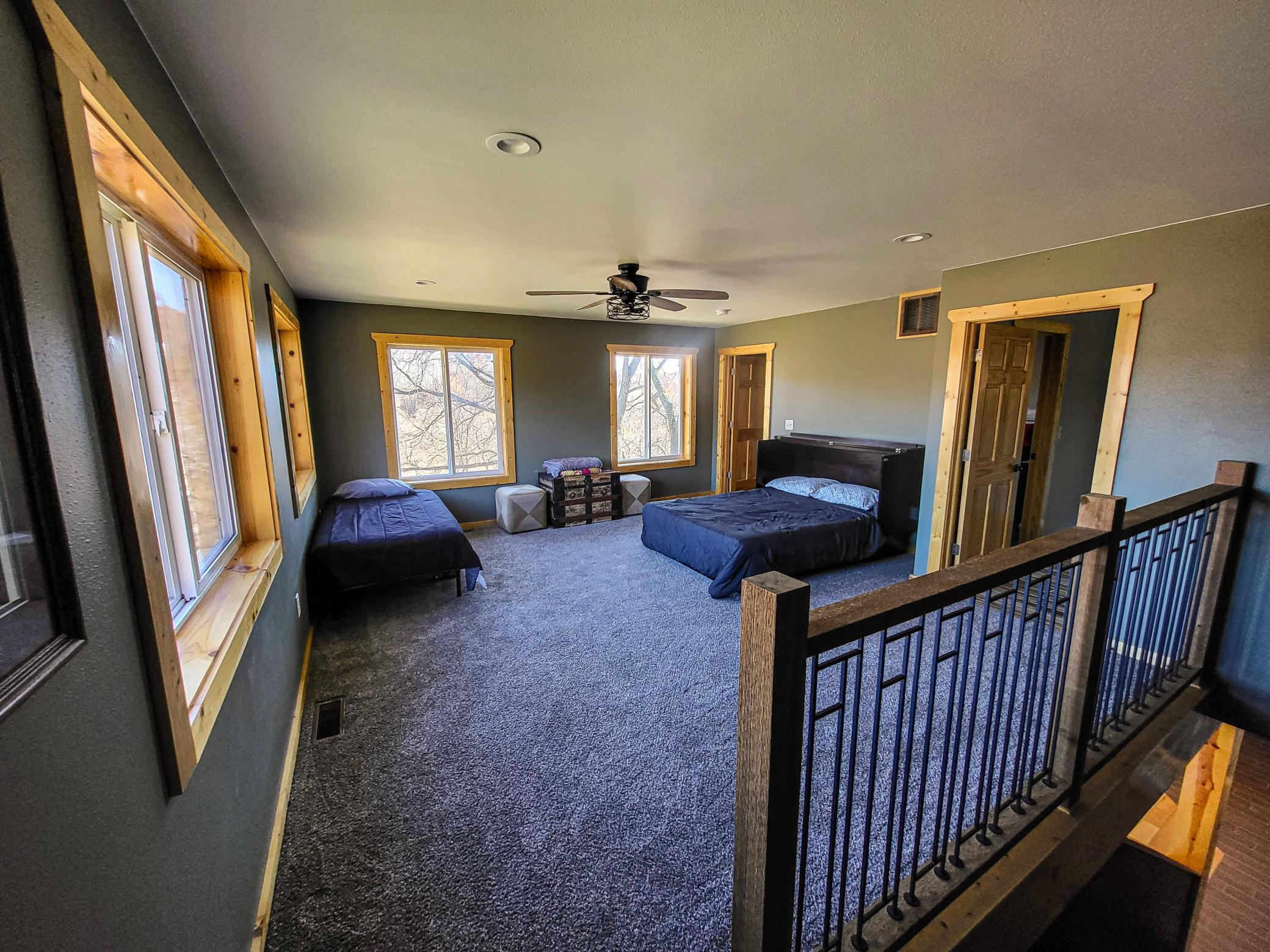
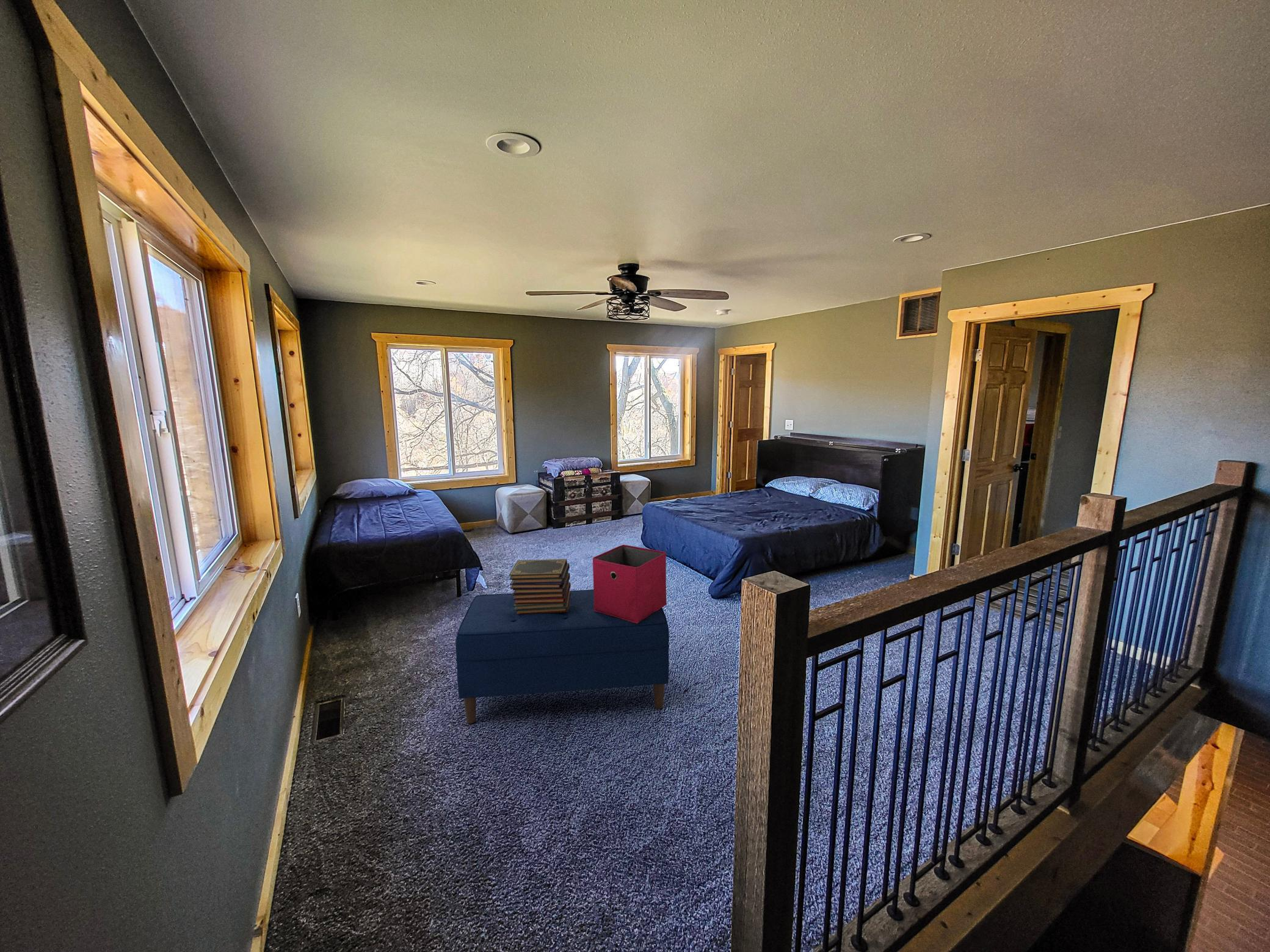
+ storage bin (630, 581)
+ book stack (542, 587)
+ bench (566, 650)
